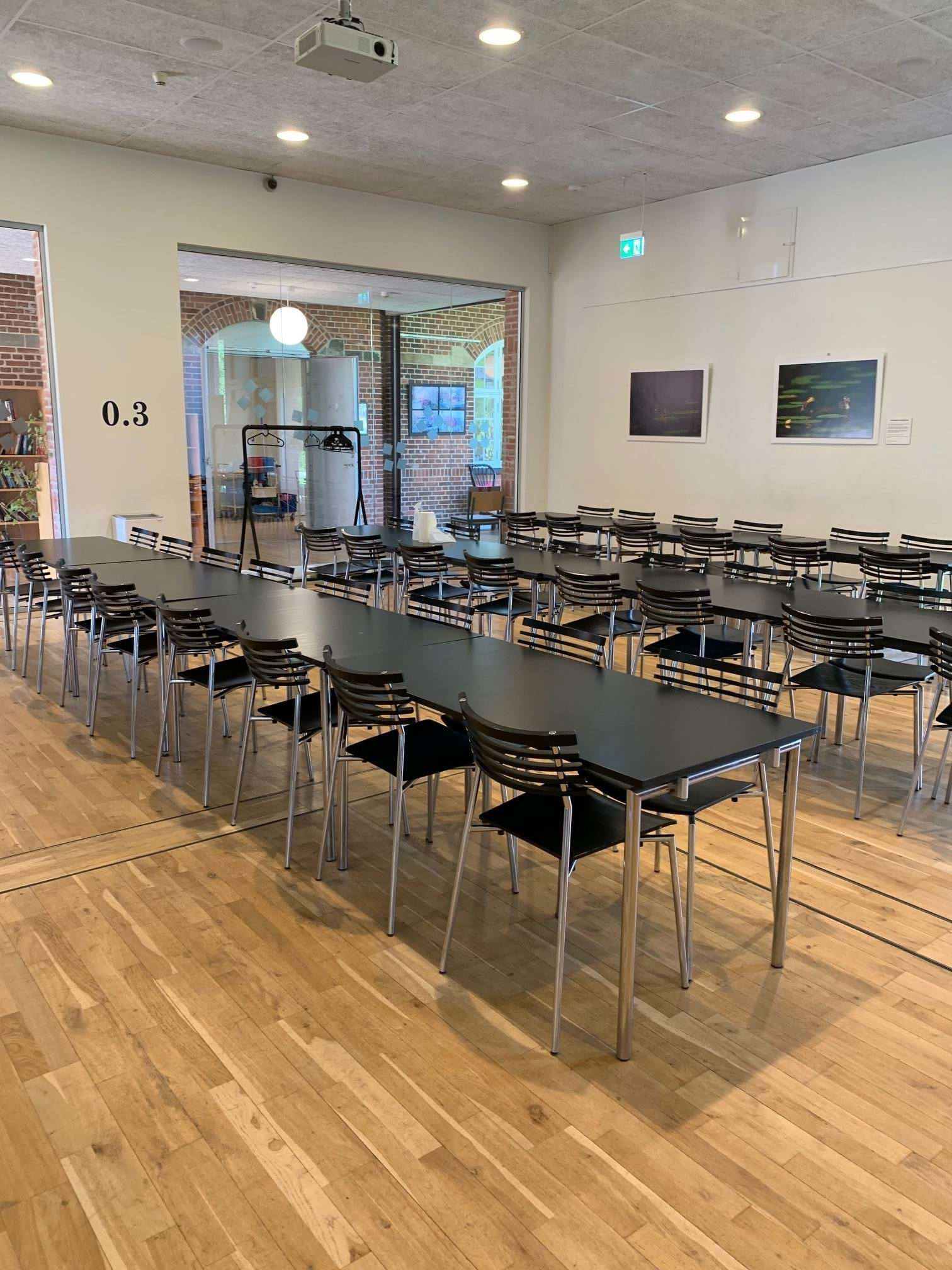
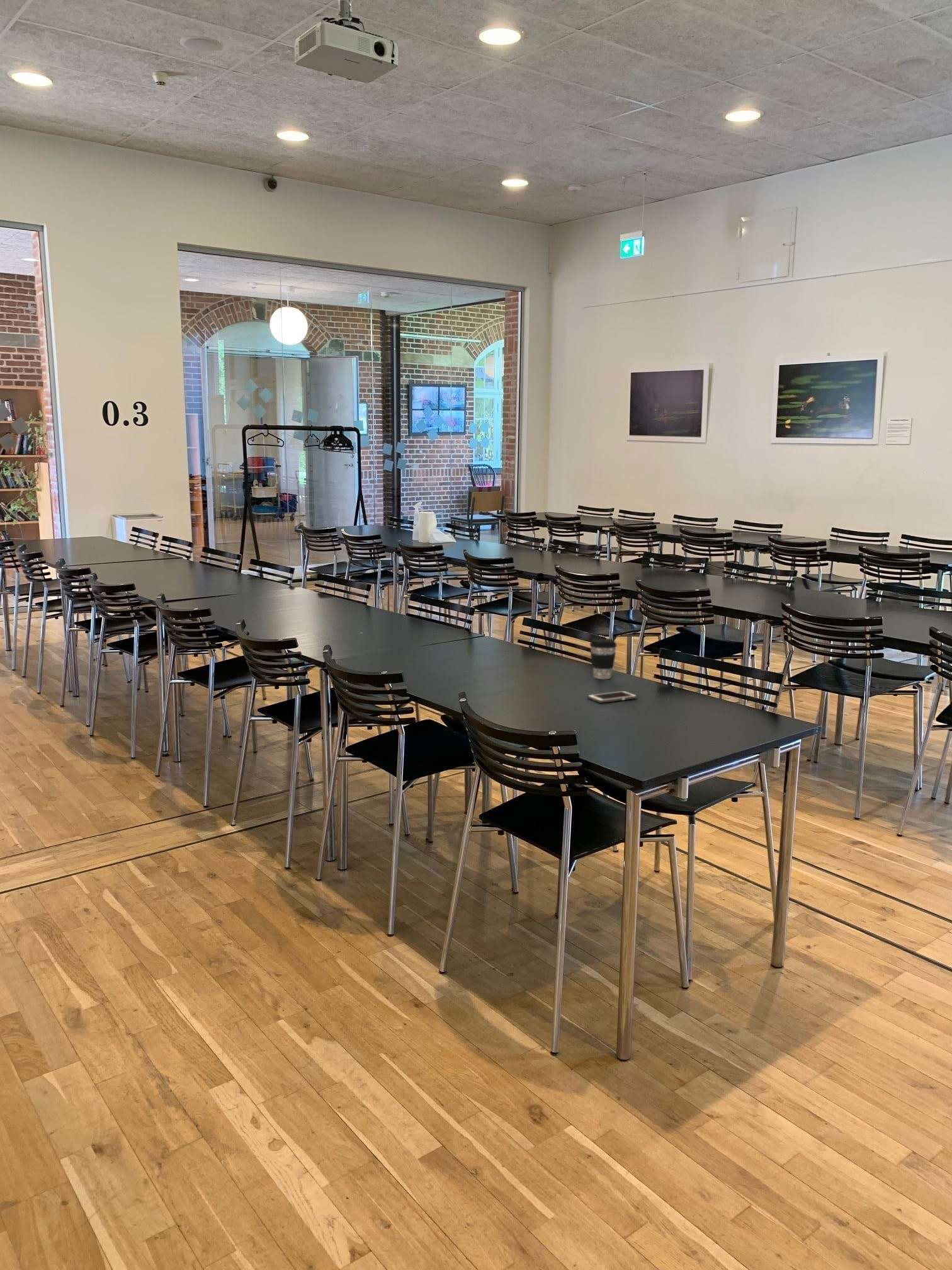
+ coffee cup (603, 658)
+ cell phone (612, 697)
